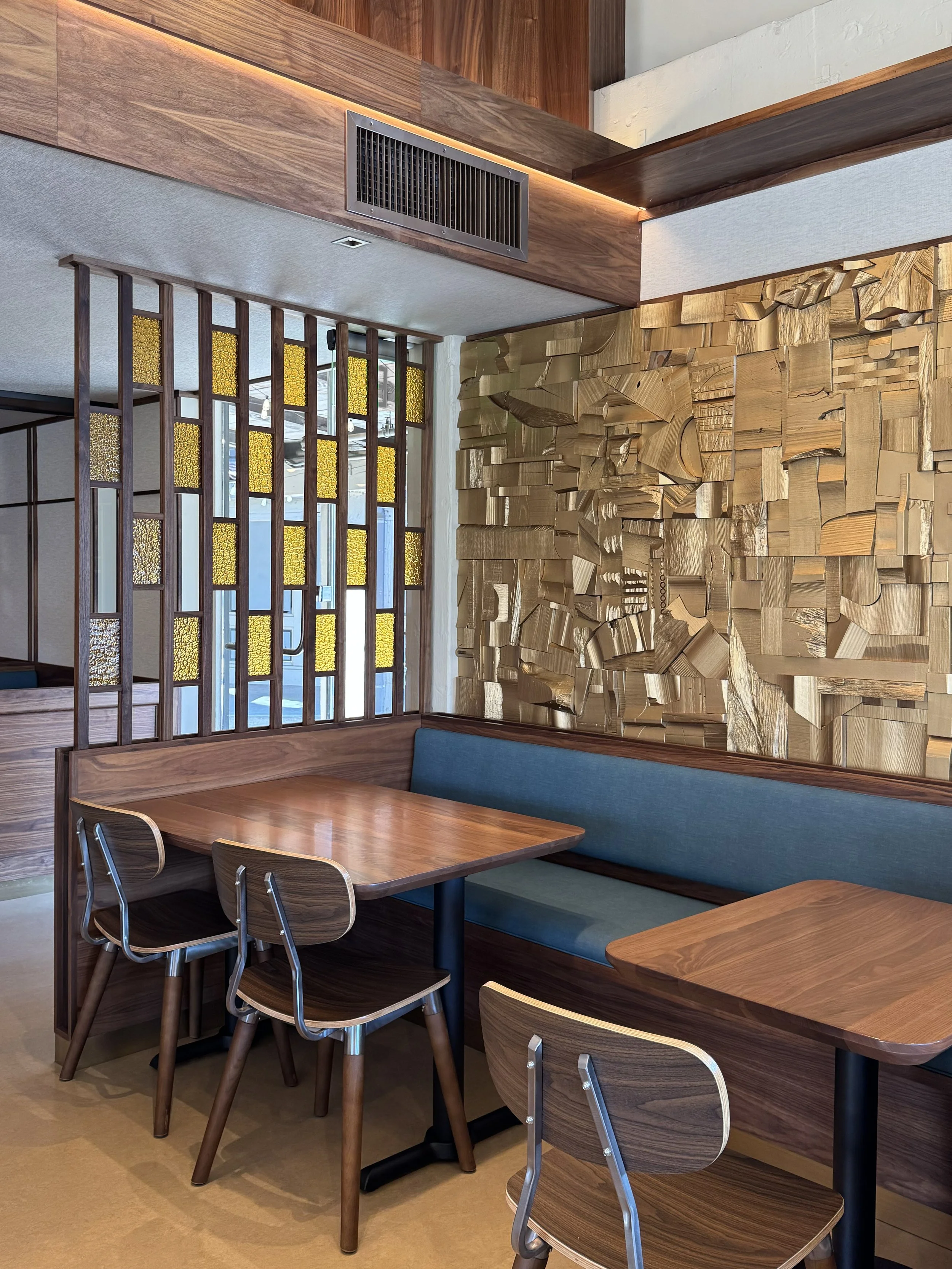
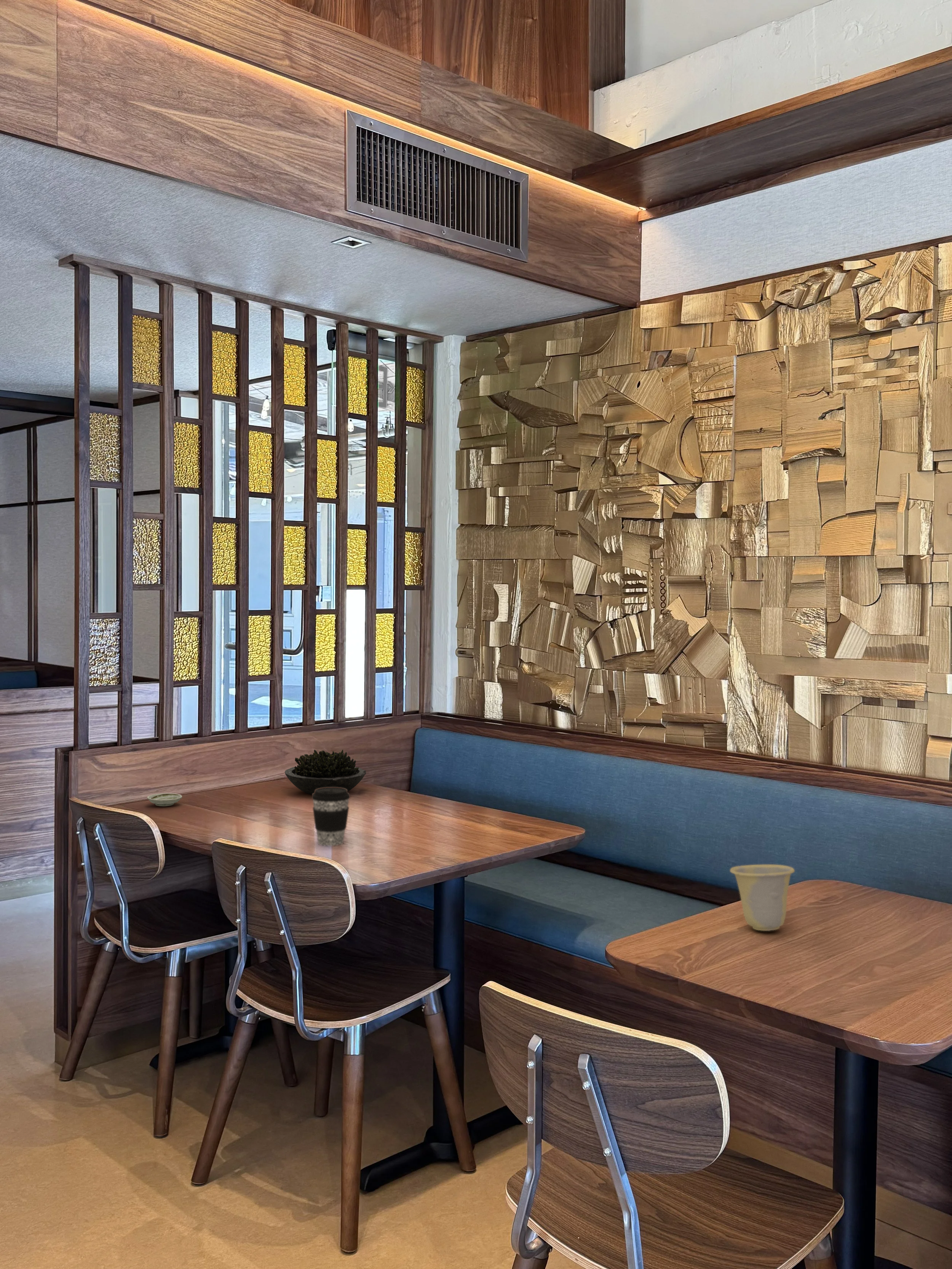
+ cup (761, 896)
+ succulent plant (326, 770)
+ saucer (165, 800)
+ coffee cup (331, 817)
